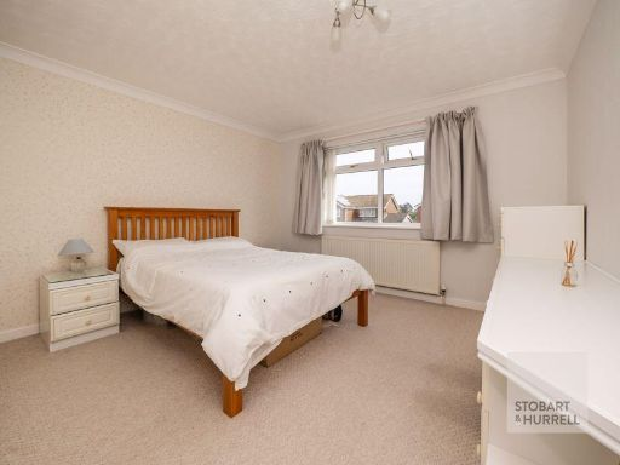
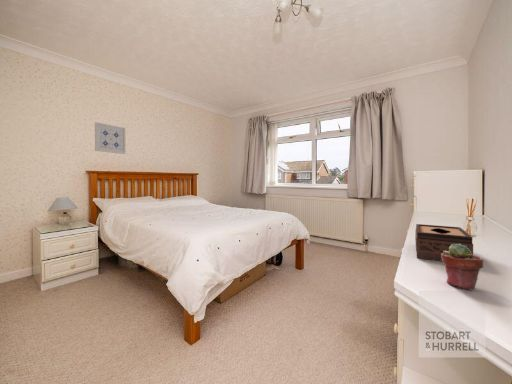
+ potted succulent (460, 264)
+ wall art (110, 138)
+ tissue box (439, 241)
